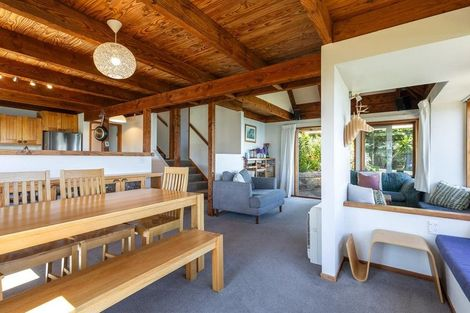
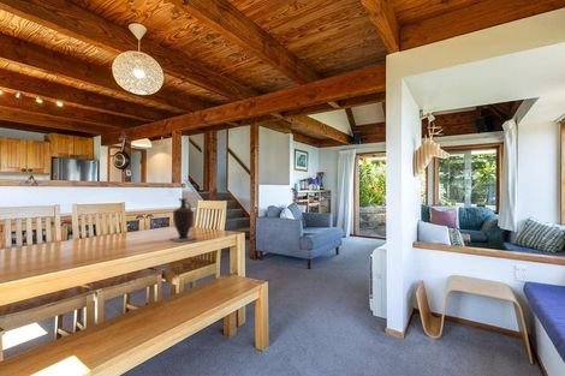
+ vase (183, 219)
